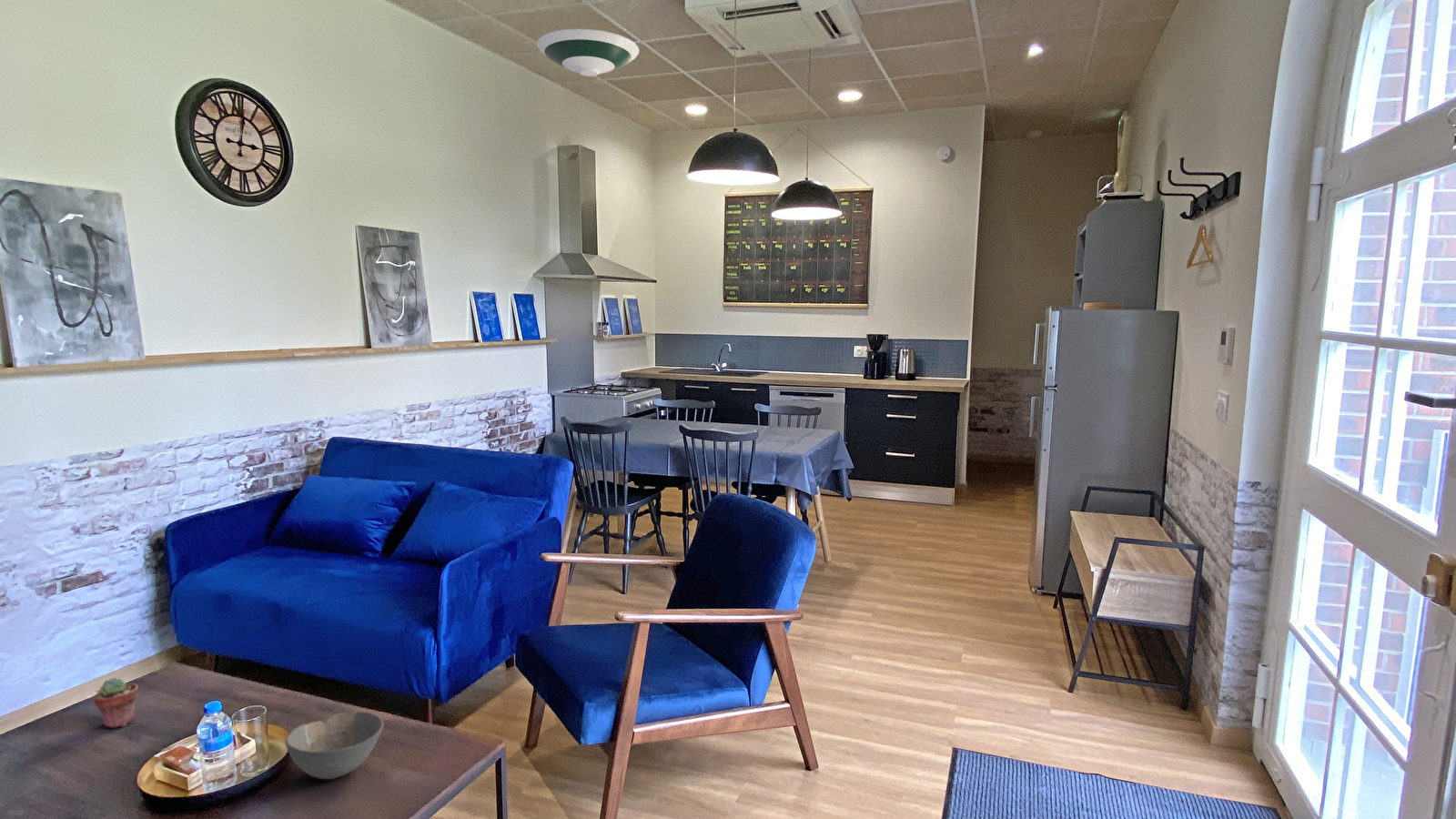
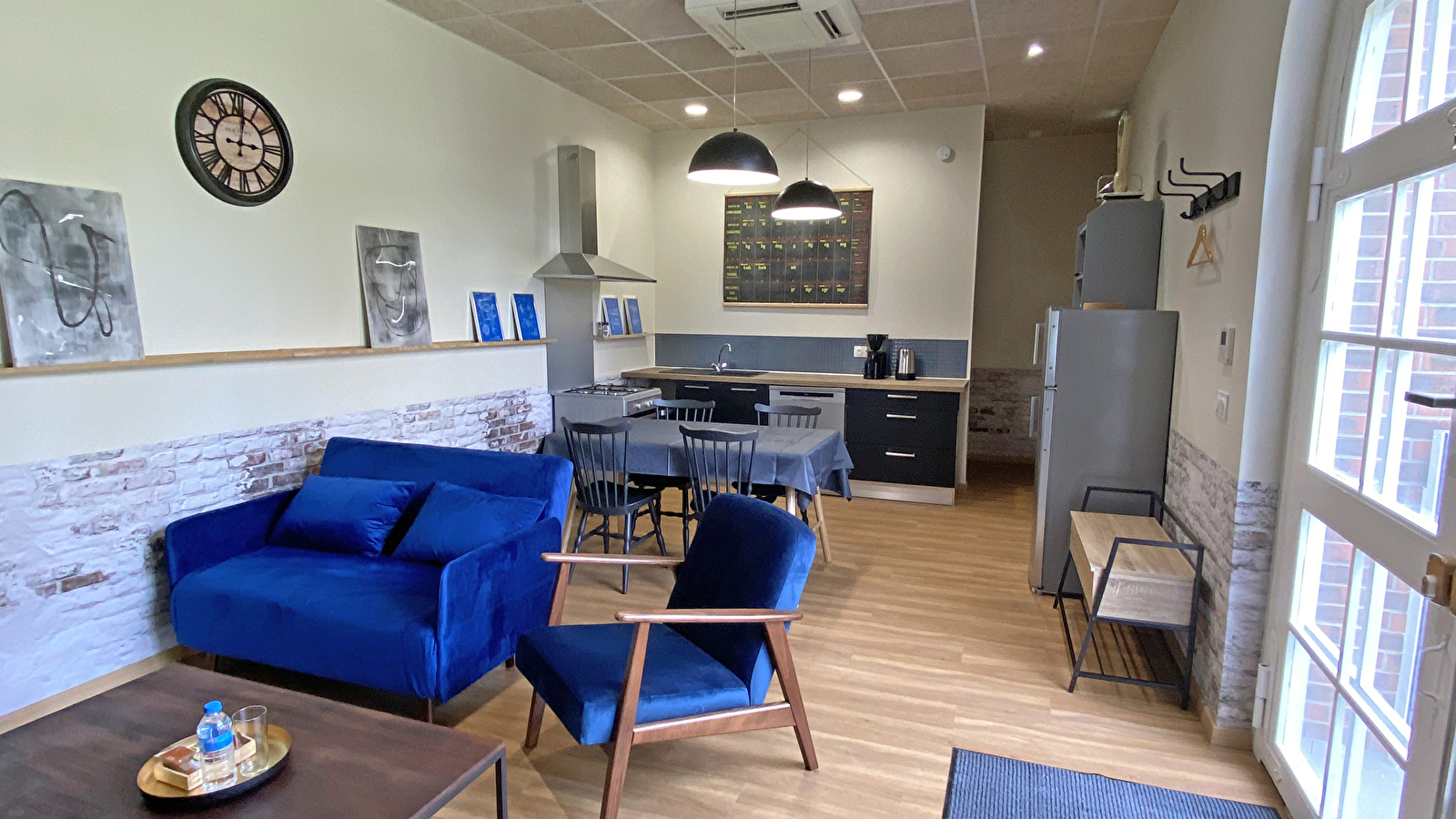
- potted succulent (116, 700)
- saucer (588, 60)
- bowl (338, 748)
